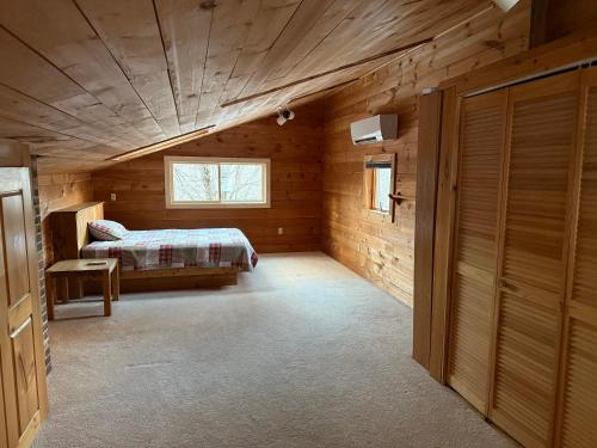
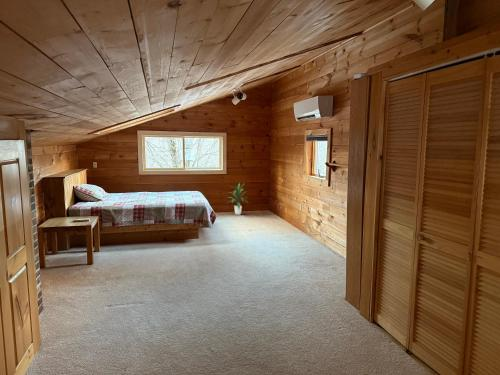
+ indoor plant (237, 198)
